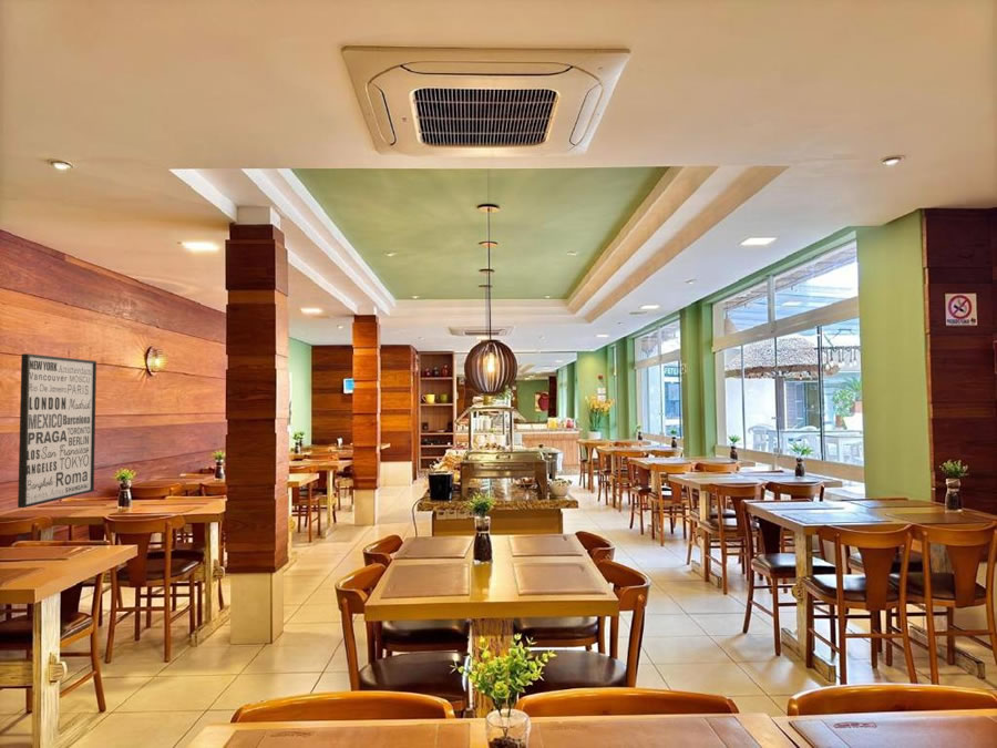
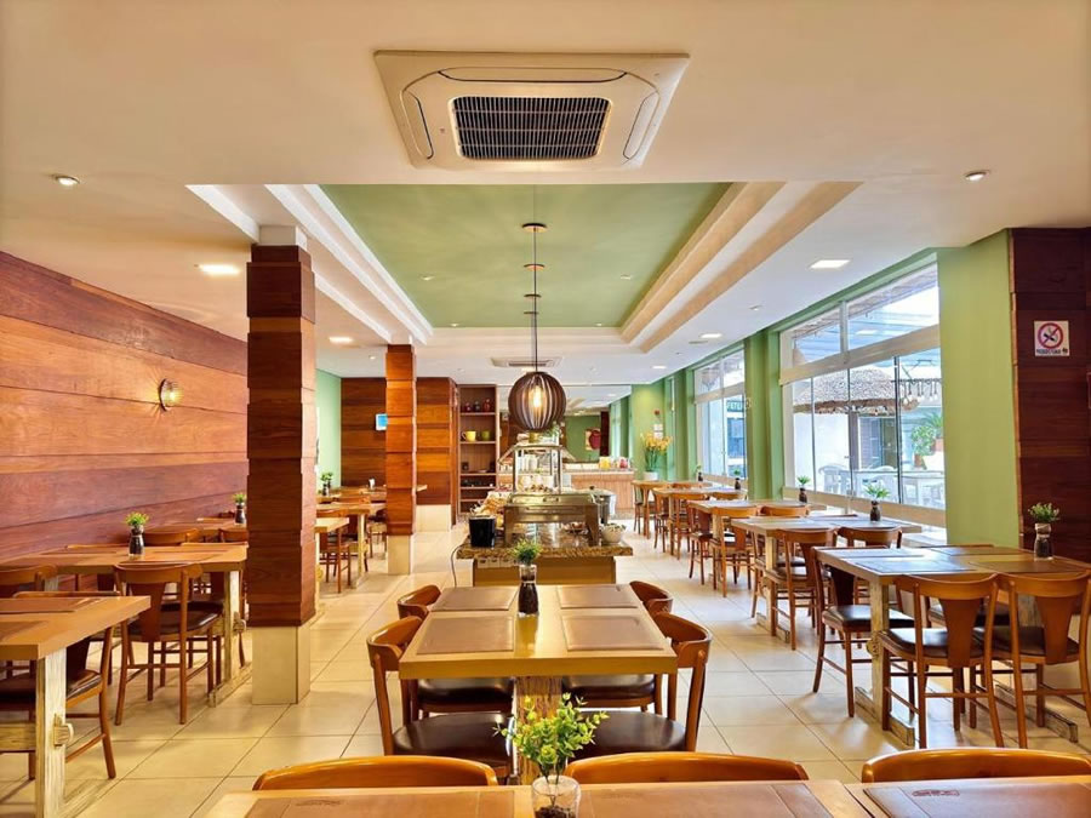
- wall art (60, 428)
